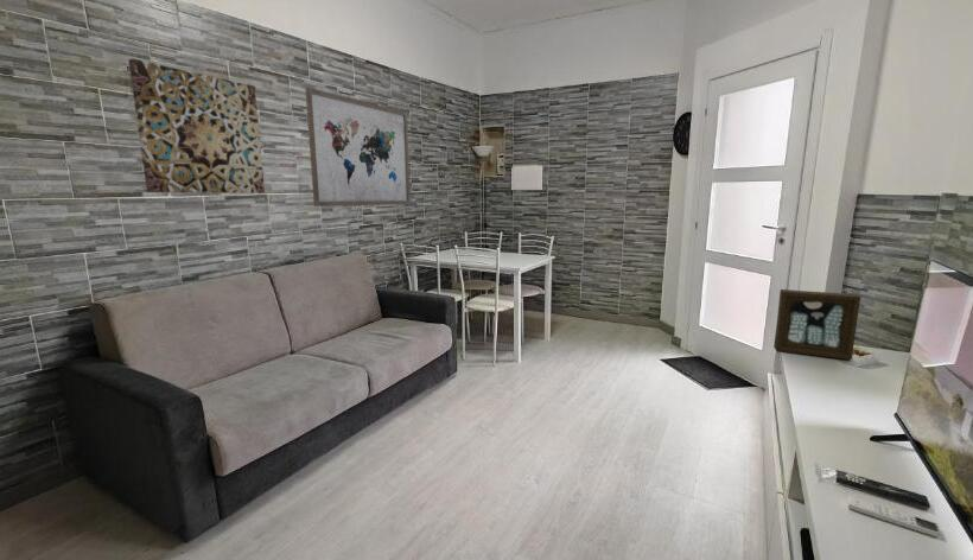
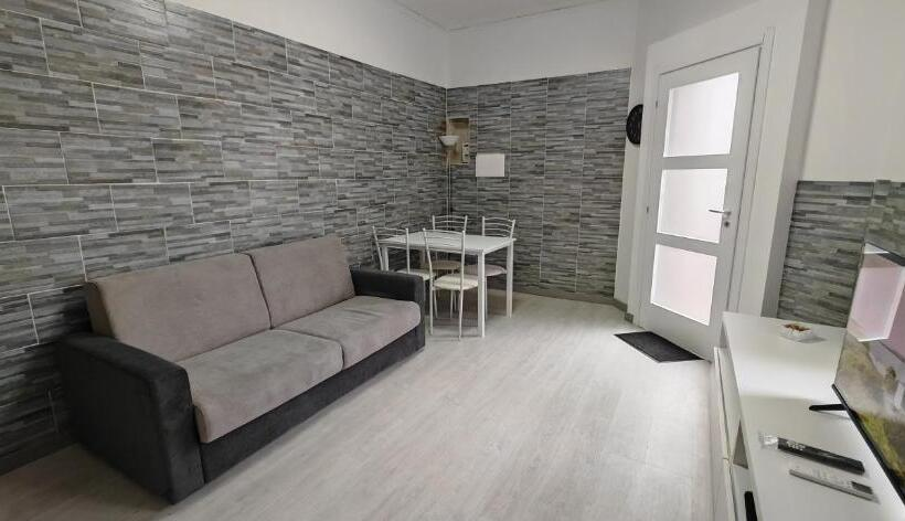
- wall art (204, 134)
- wall art (364, 154)
- picture frame (814, 323)
